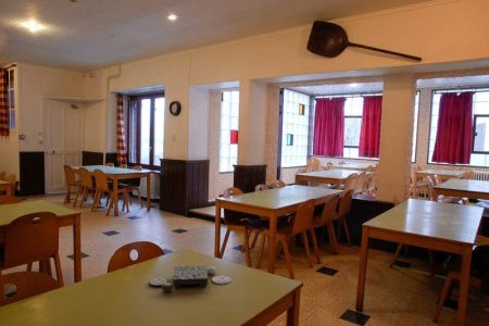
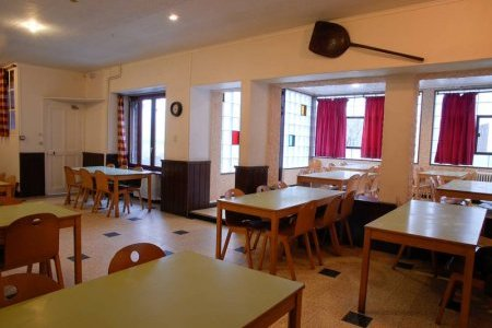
- board game (190, 276)
